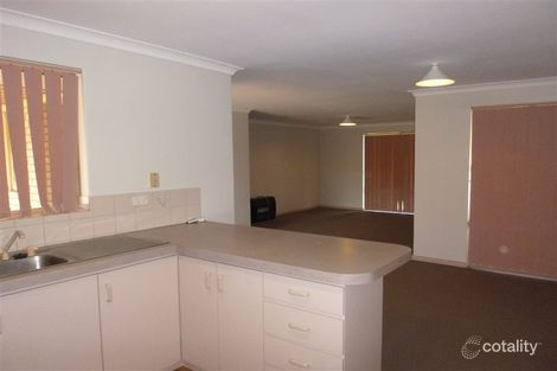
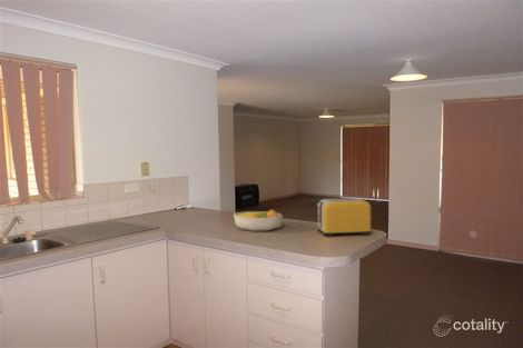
+ toaster (342, 216)
+ fruit bowl (257, 218)
